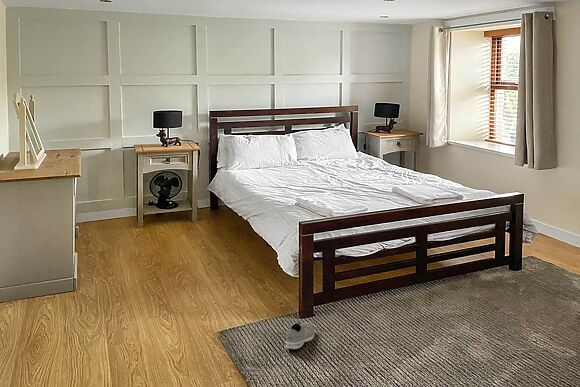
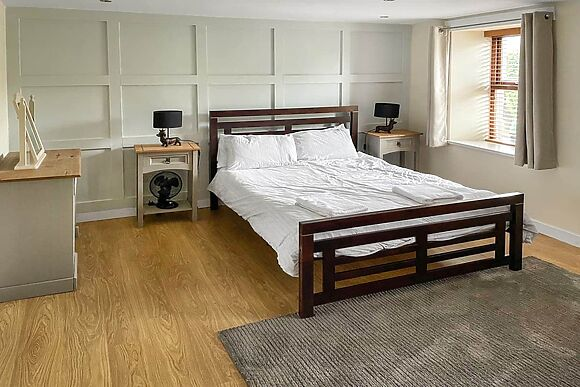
- sneaker (301, 330)
